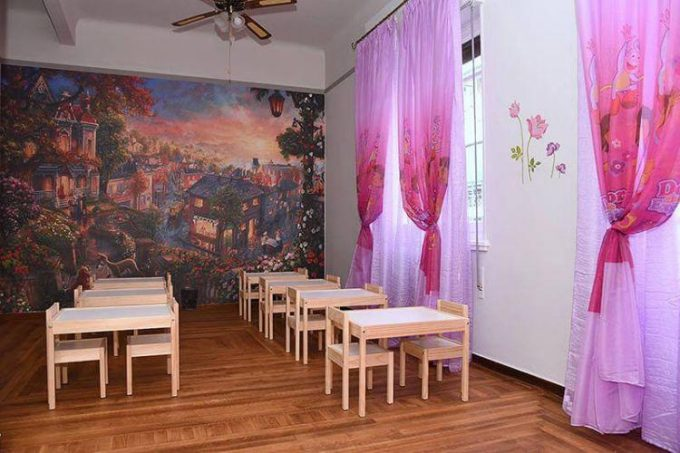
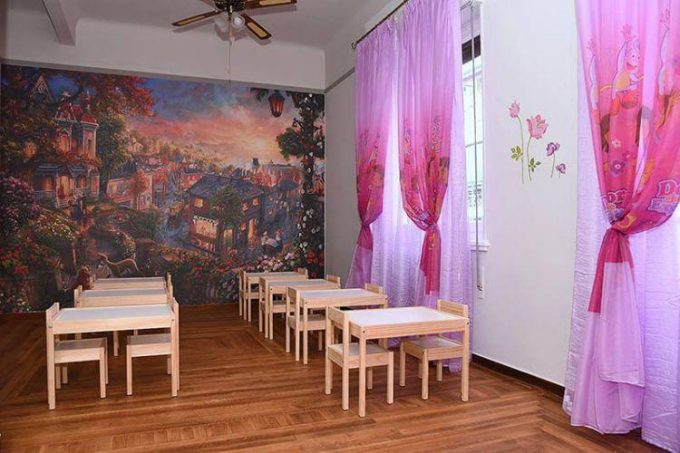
- waste bin (189, 298)
